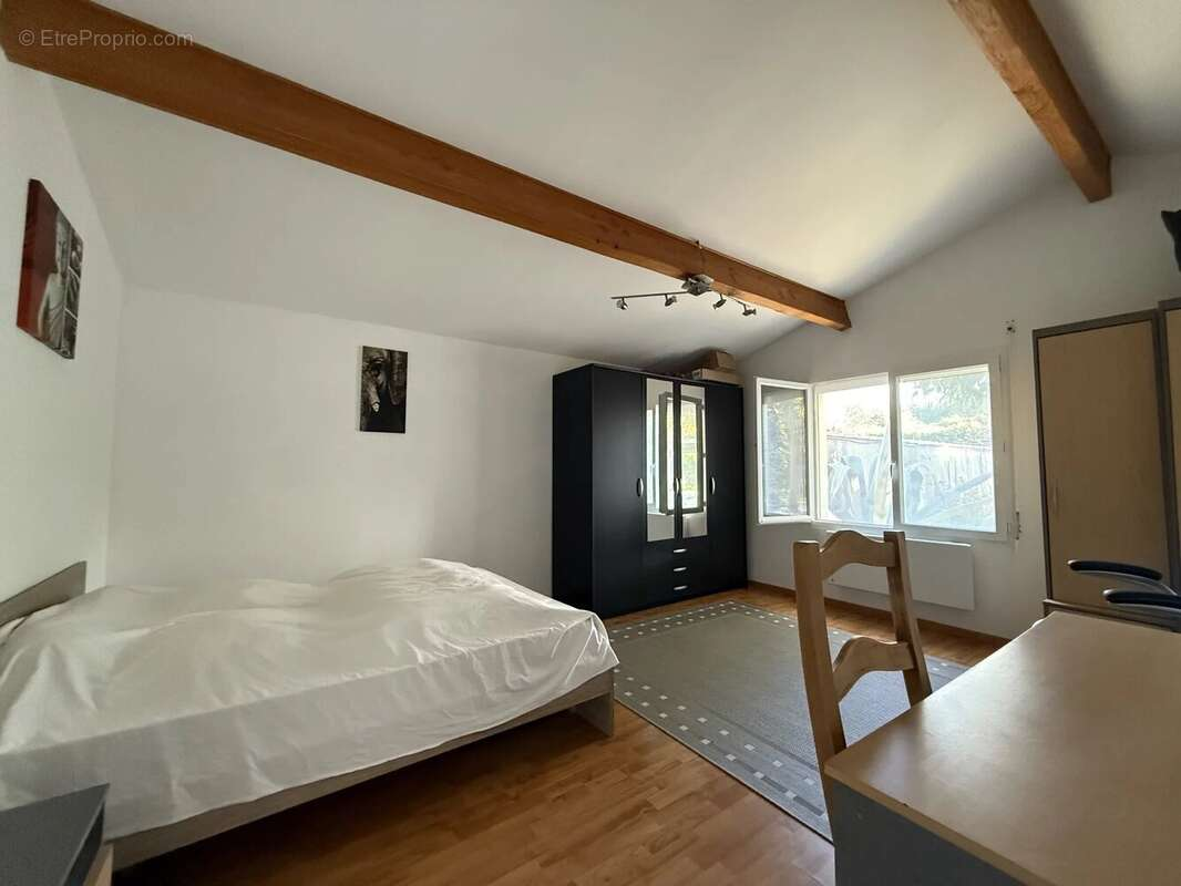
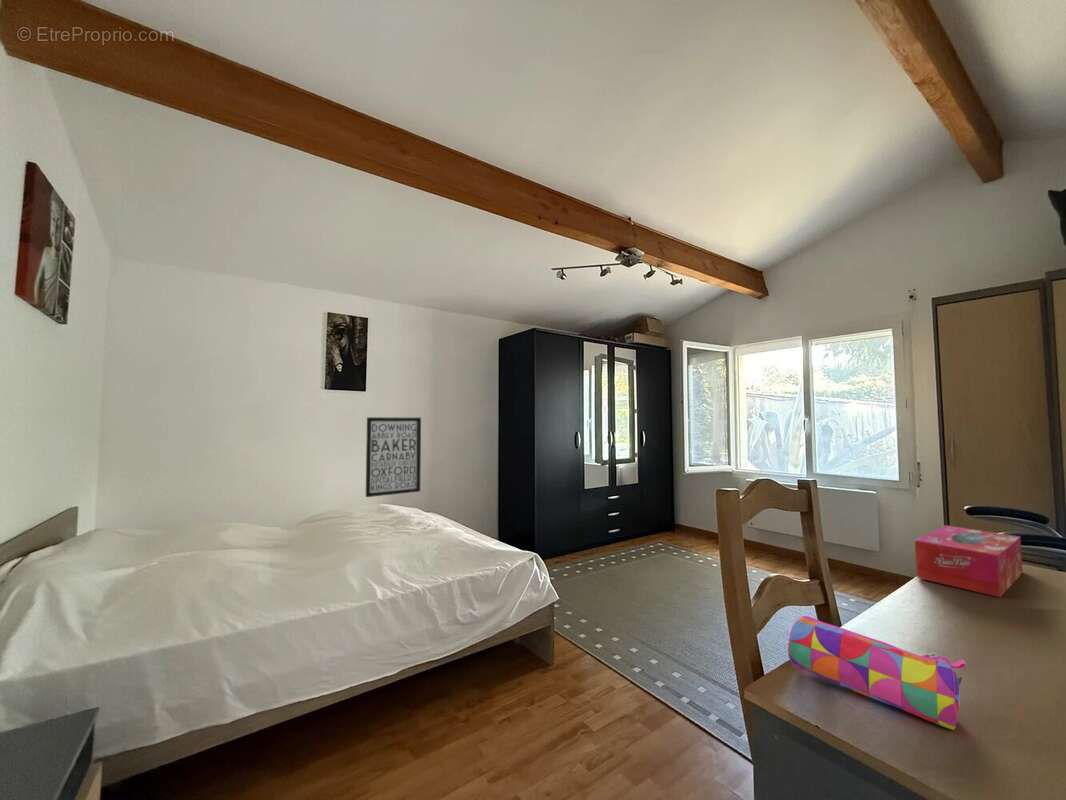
+ tissue box (969, 556)
+ pencil case (869, 663)
+ wall art (394, 455)
